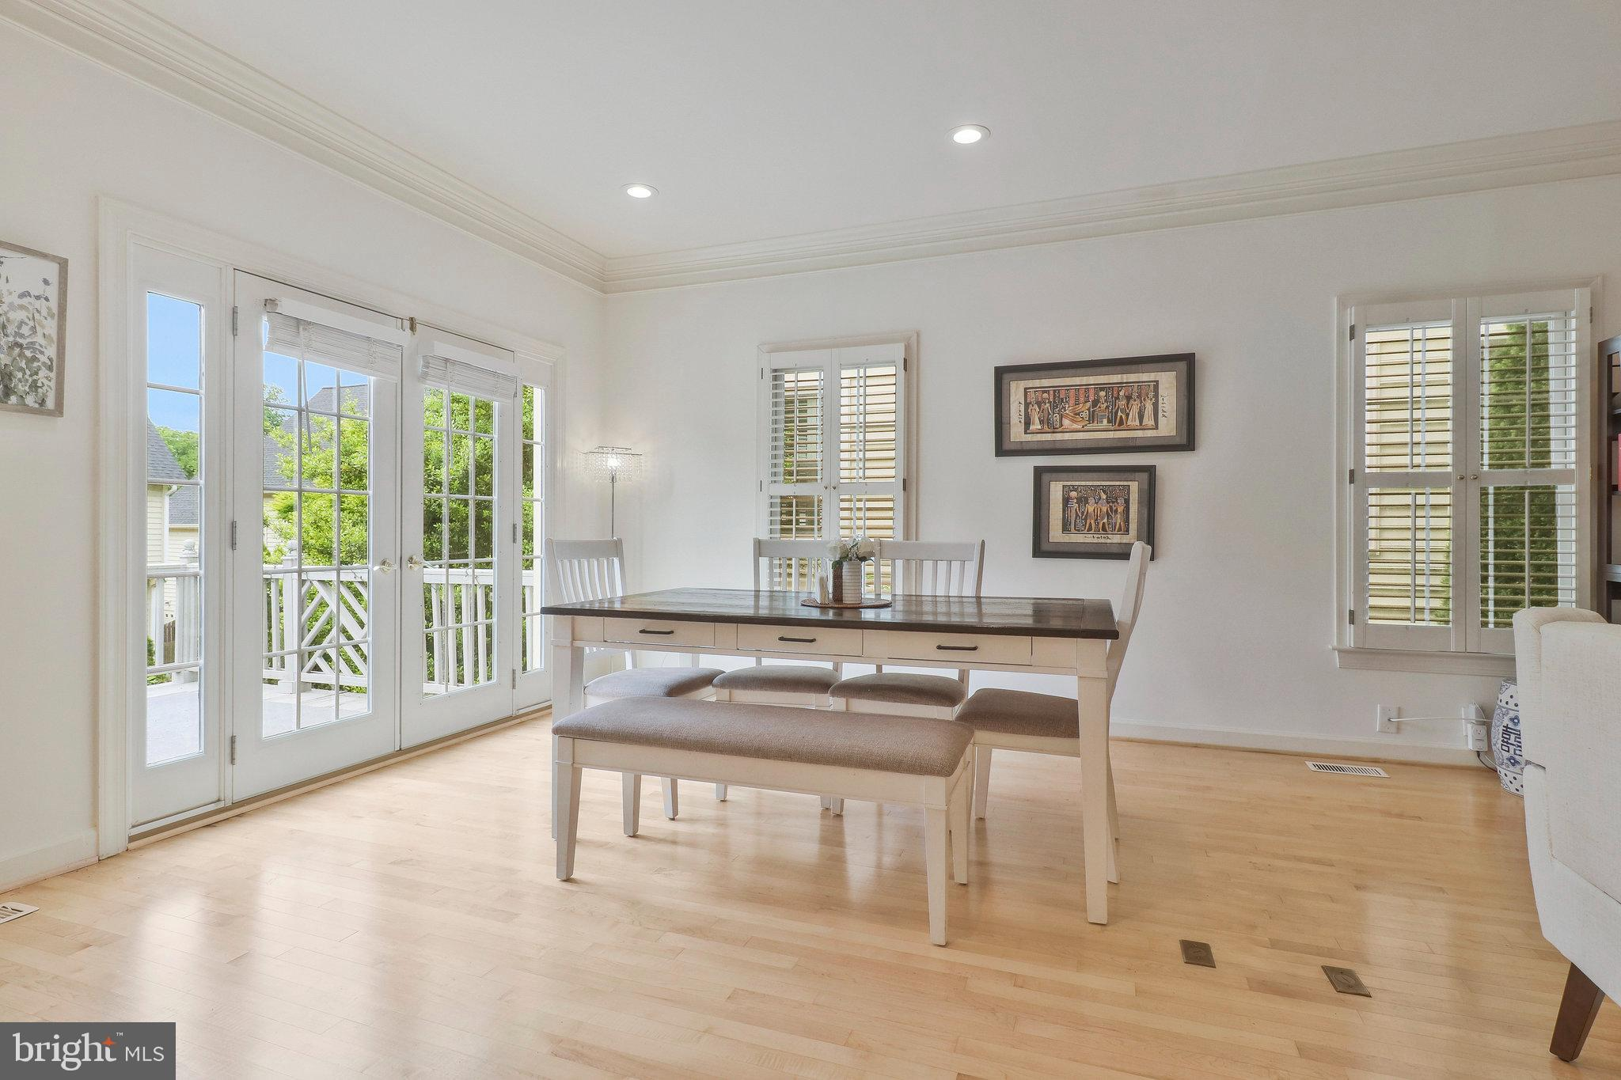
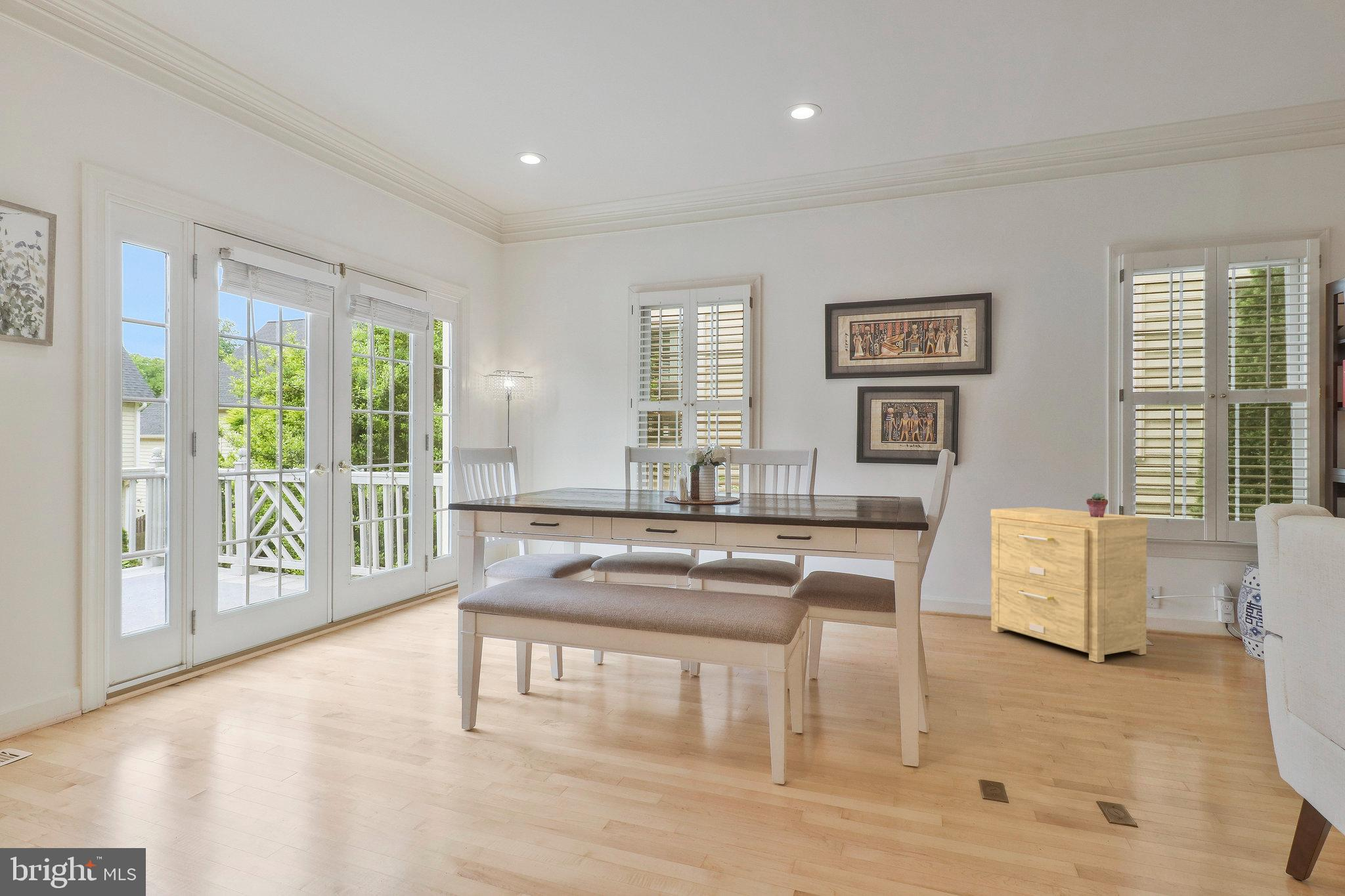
+ potted succulent (1097, 504)
+ side table (1060, 578)
